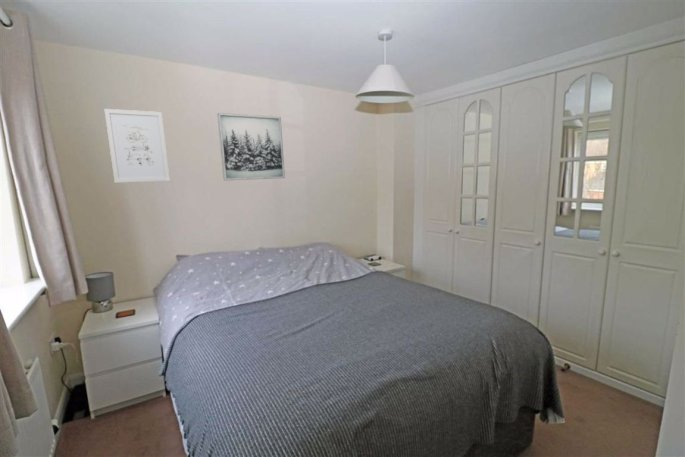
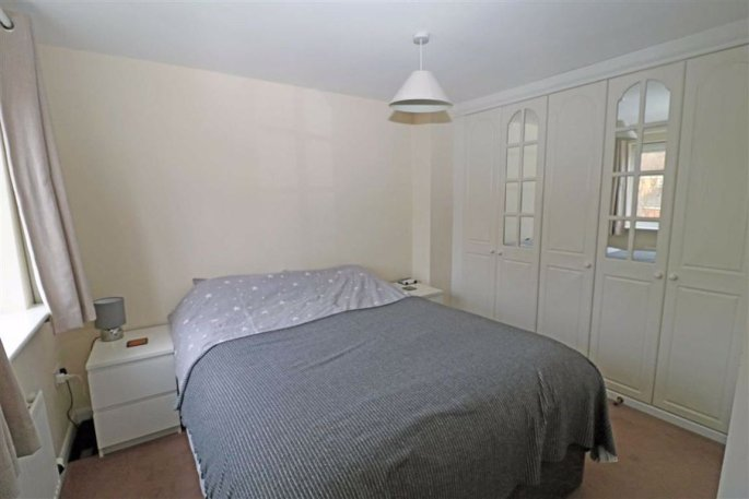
- wall art (252, 147)
- wall art (138, 146)
